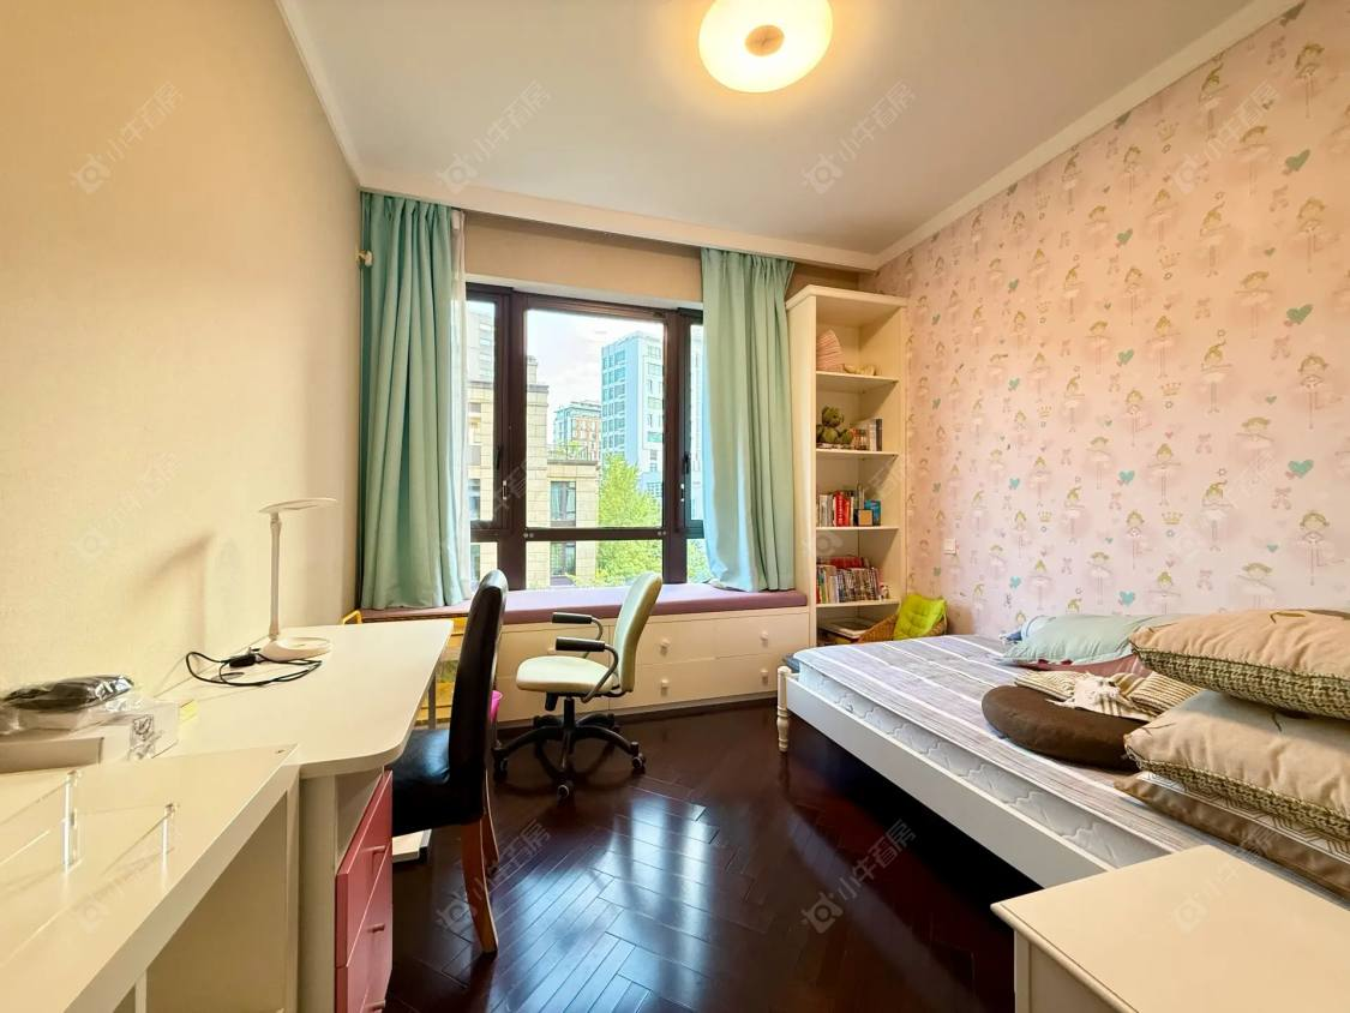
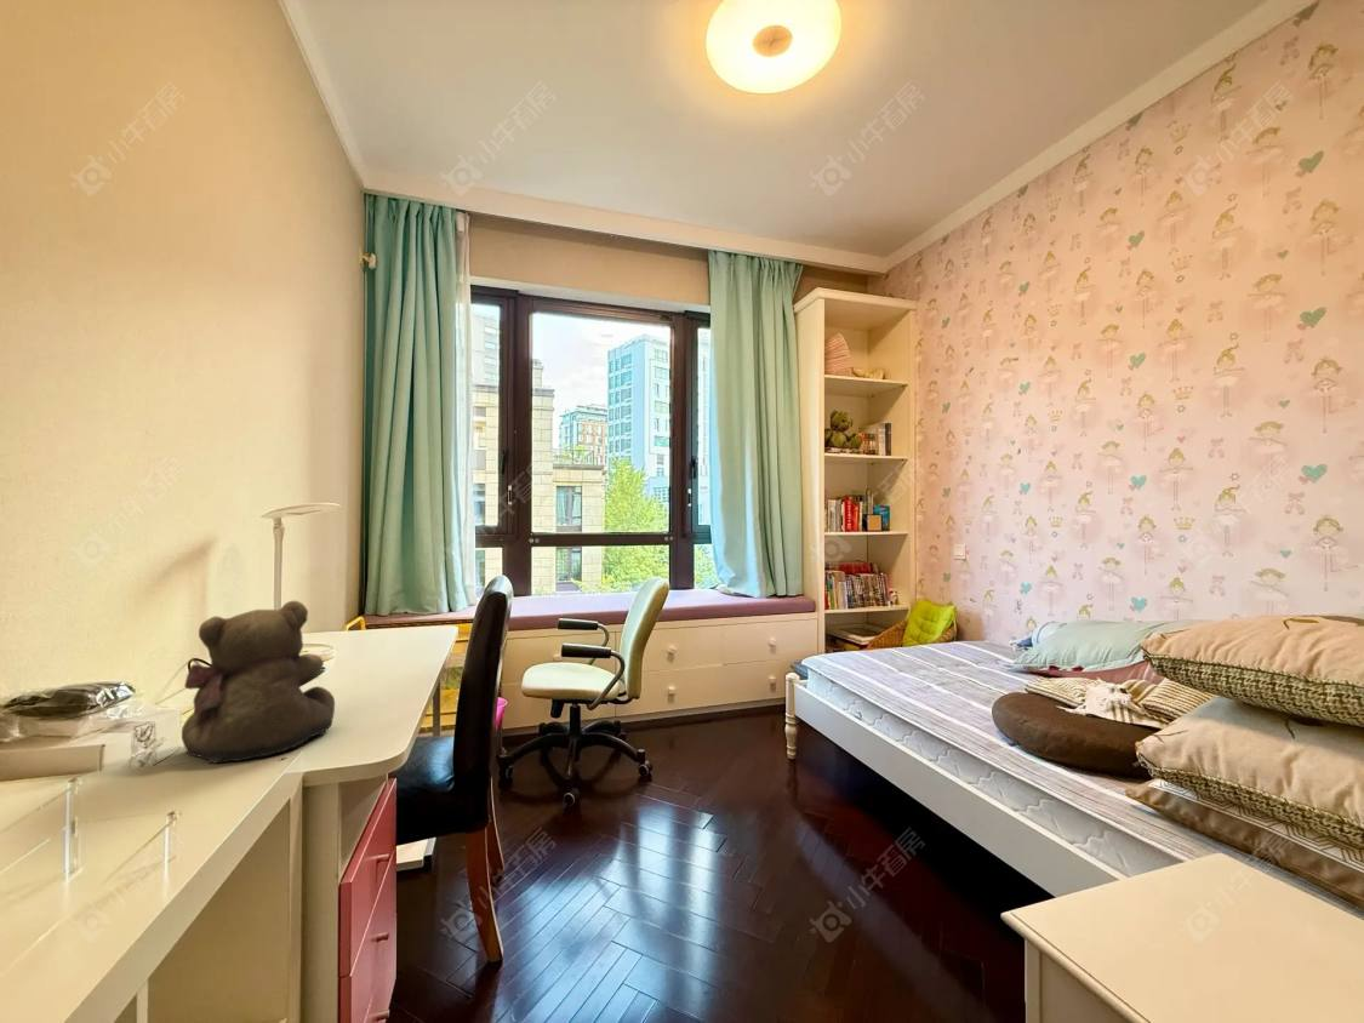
+ teddy bear (268, 671)
